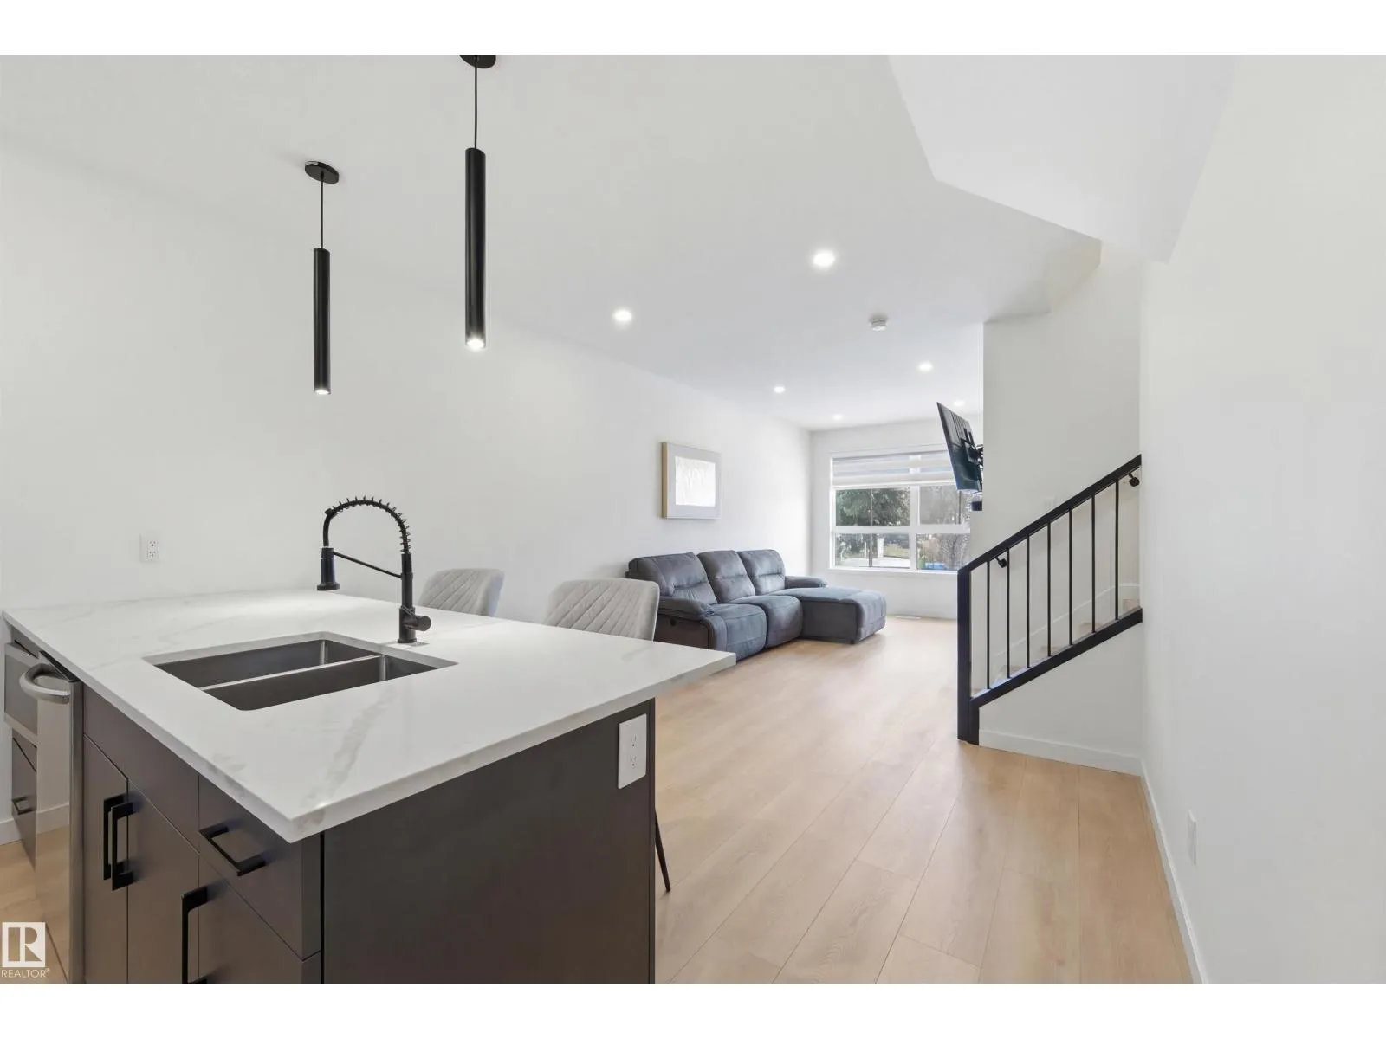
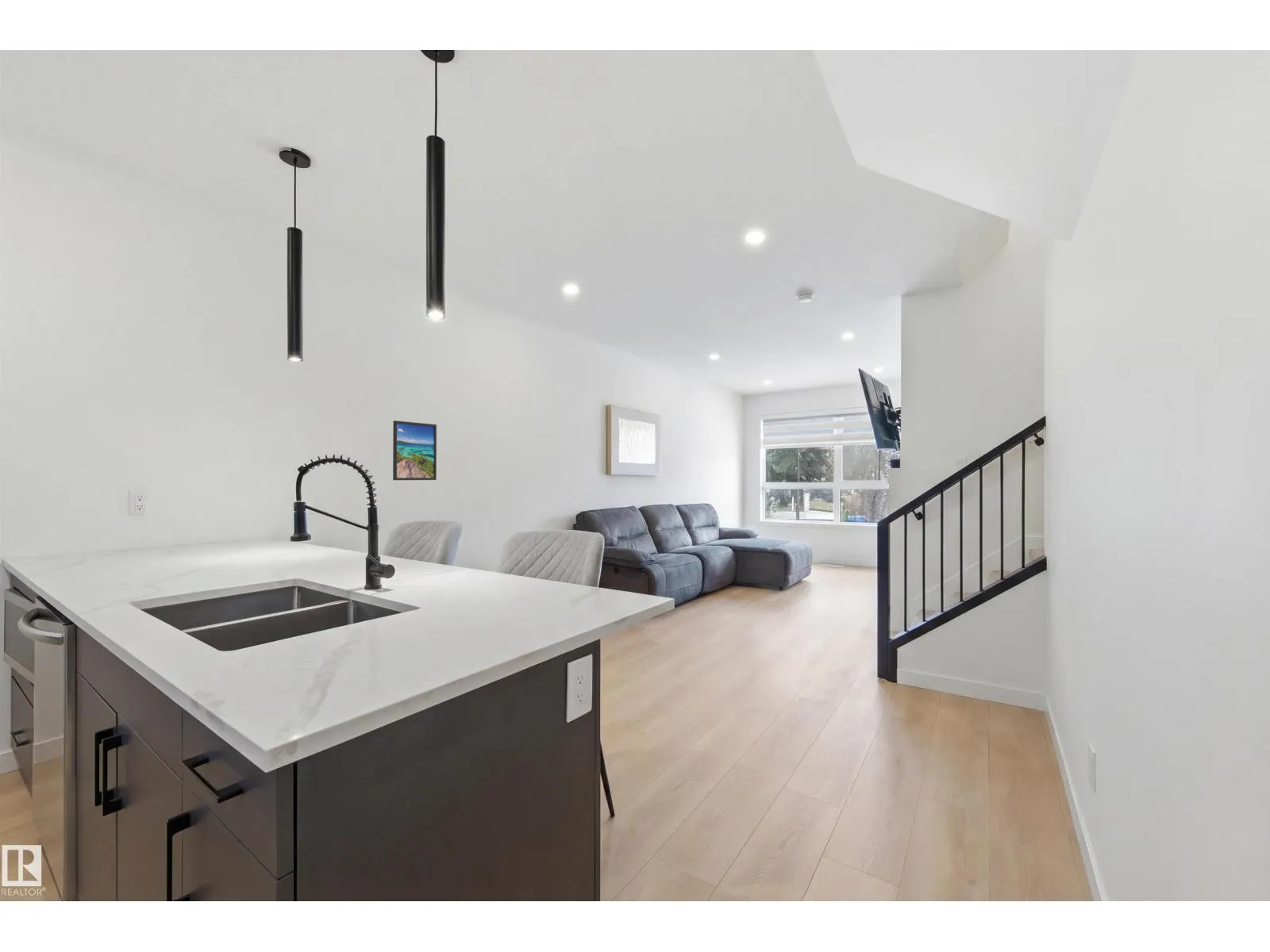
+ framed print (415, 451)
